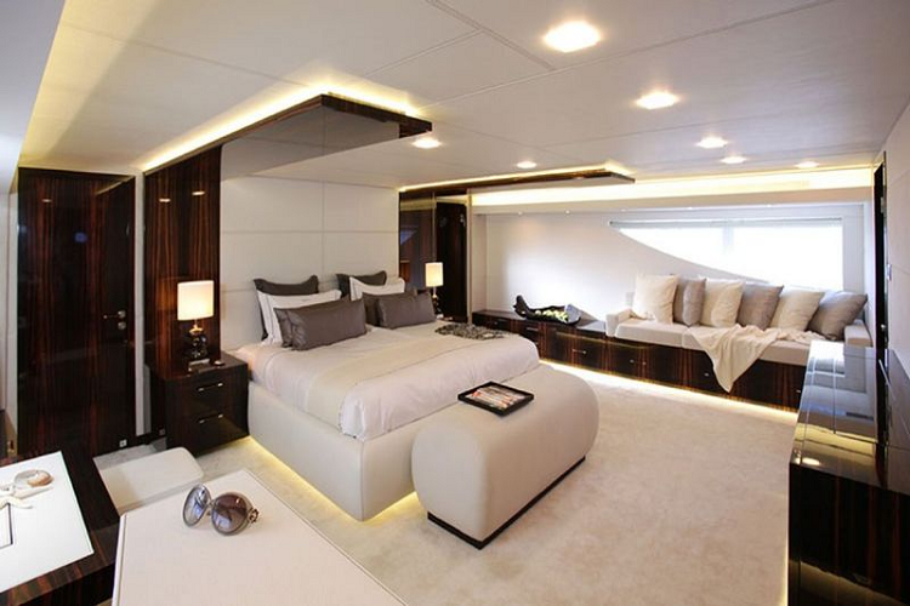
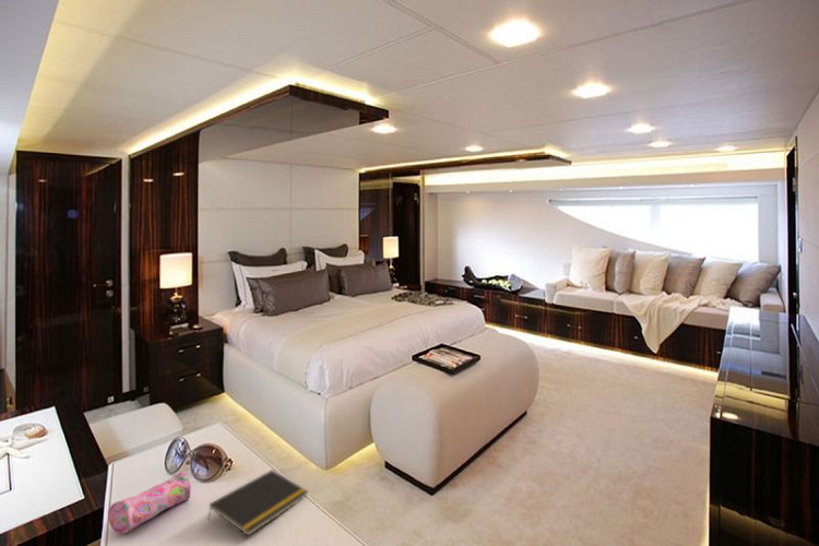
+ pencil case (153, 500)
+ notepad (261, 499)
